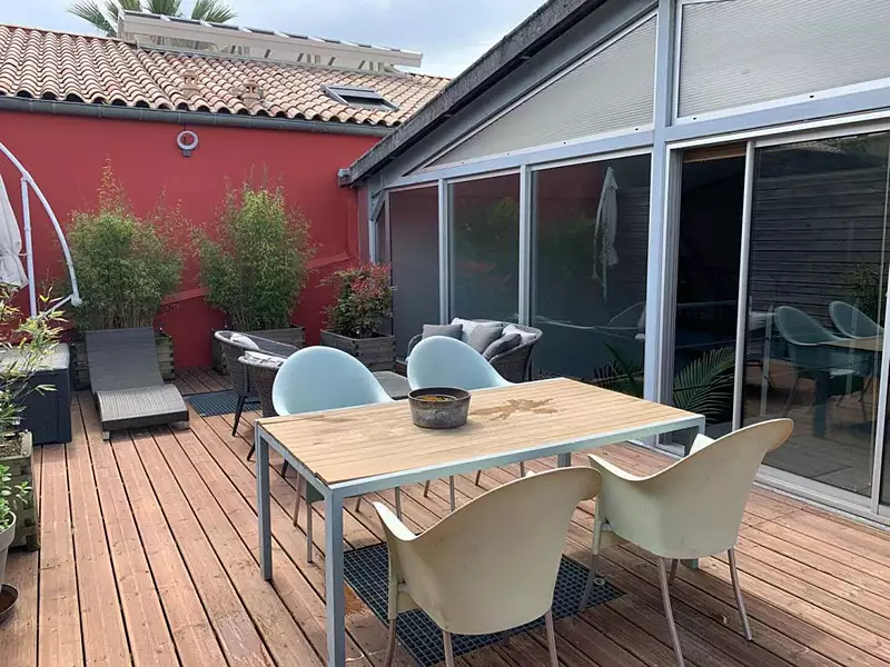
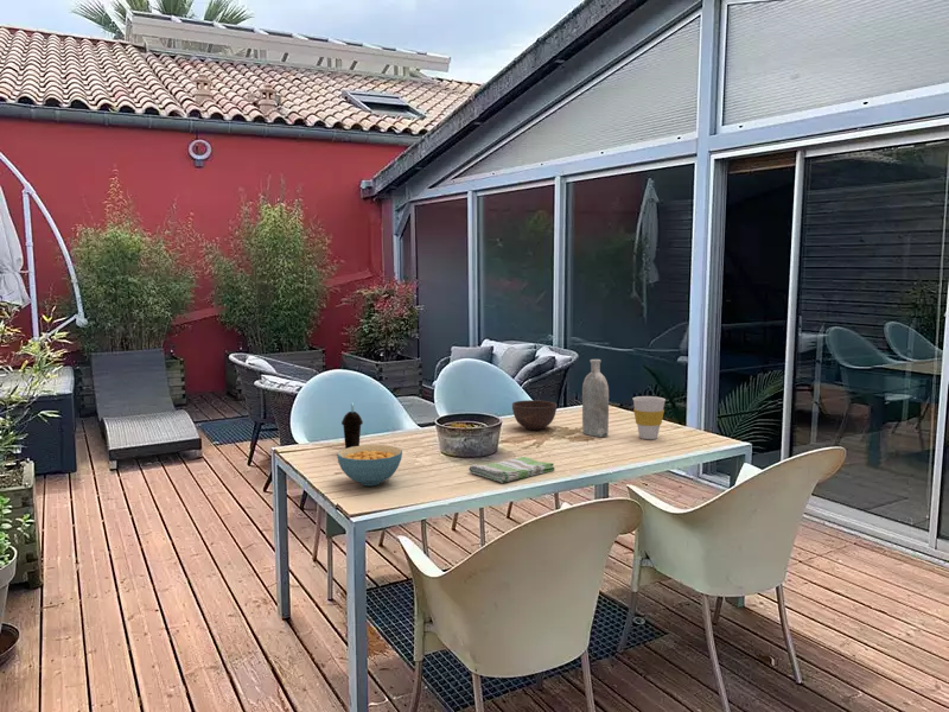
+ cup (352, 427)
+ bottle (594, 396)
+ cereal bowl (370, 468)
+ dish towel (511, 466)
+ cup (648, 418)
+ bowl (534, 415)
